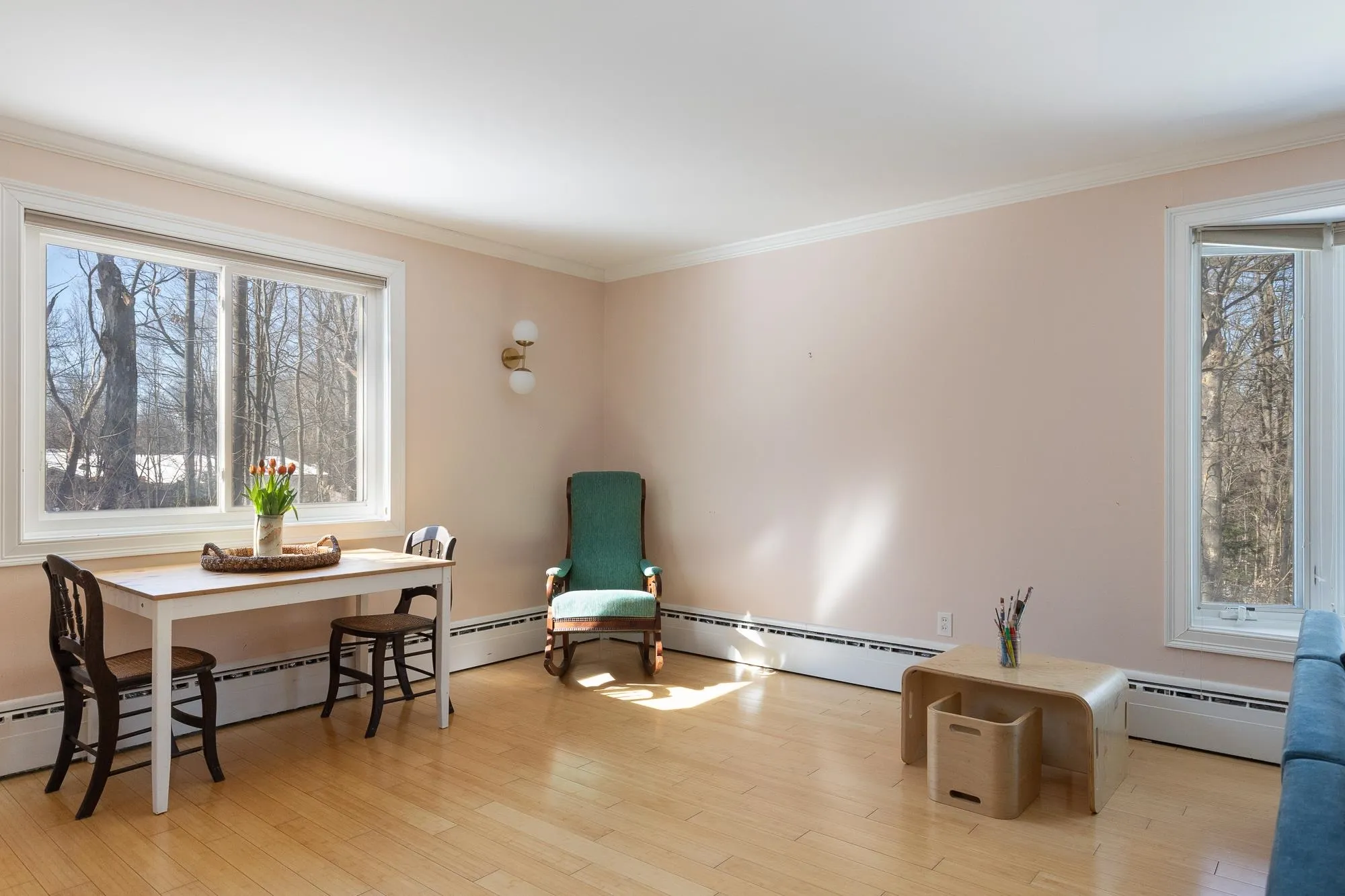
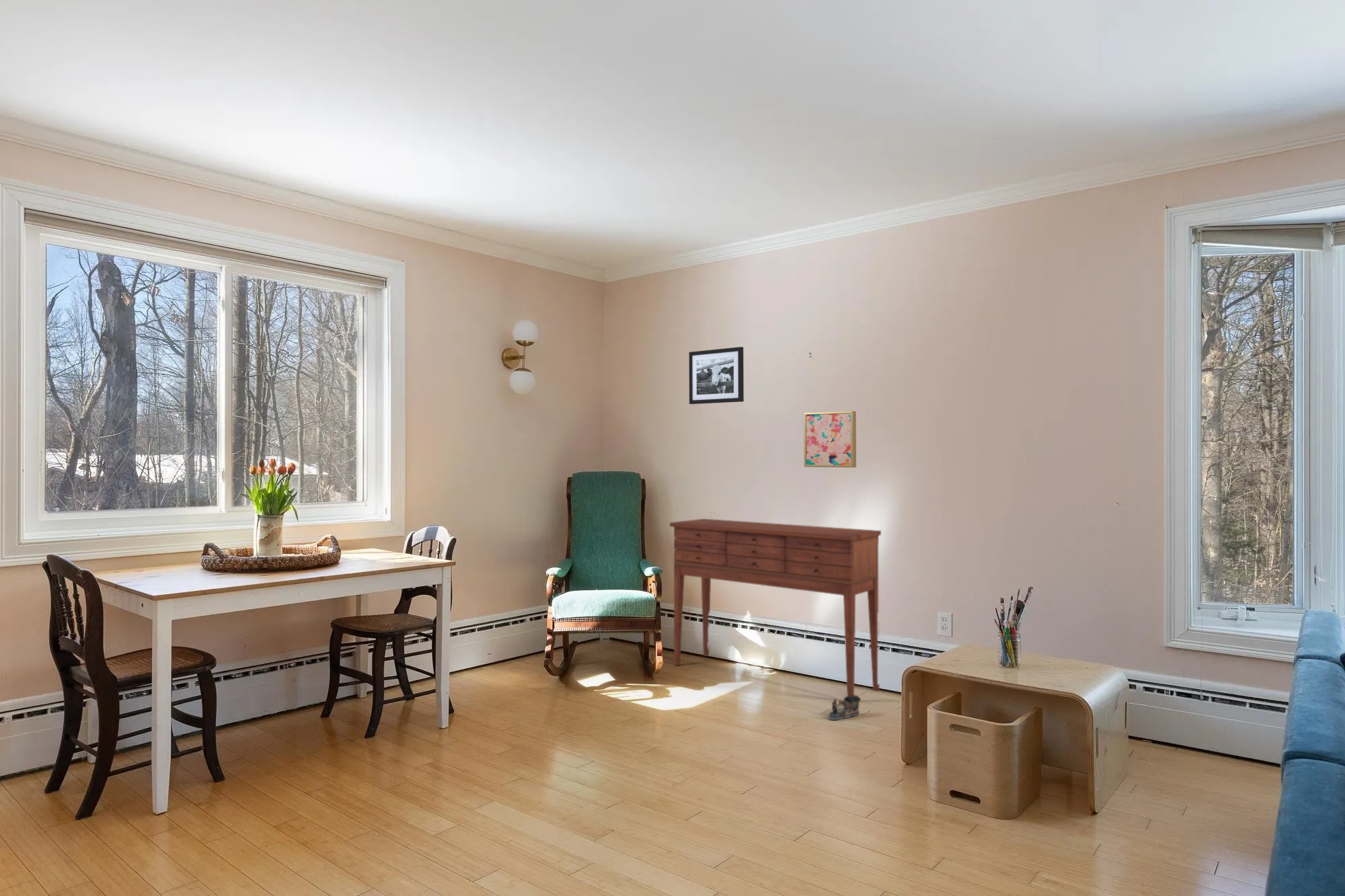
+ console table (772, 586)
+ toy train (845, 706)
+ picture frame (716, 376)
+ wall art (829, 440)
